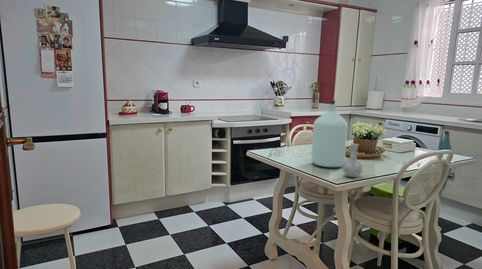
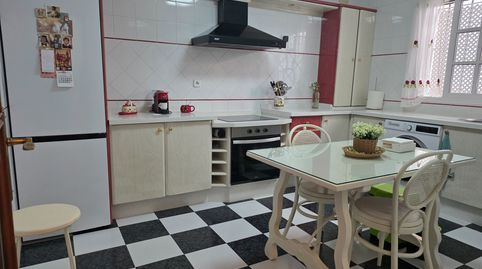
- bottle (339, 135)
